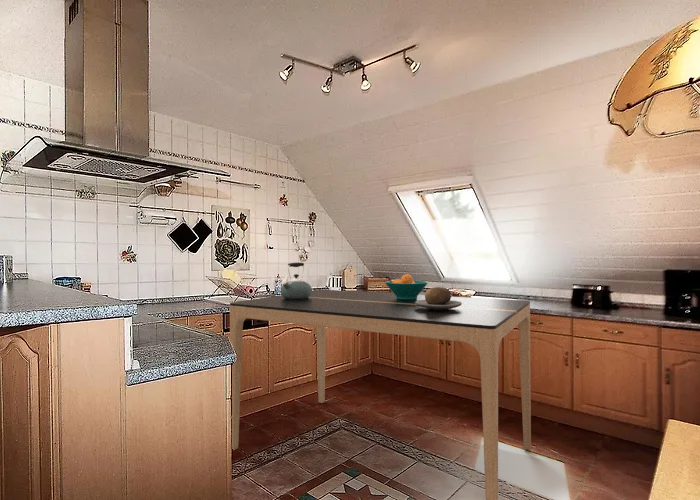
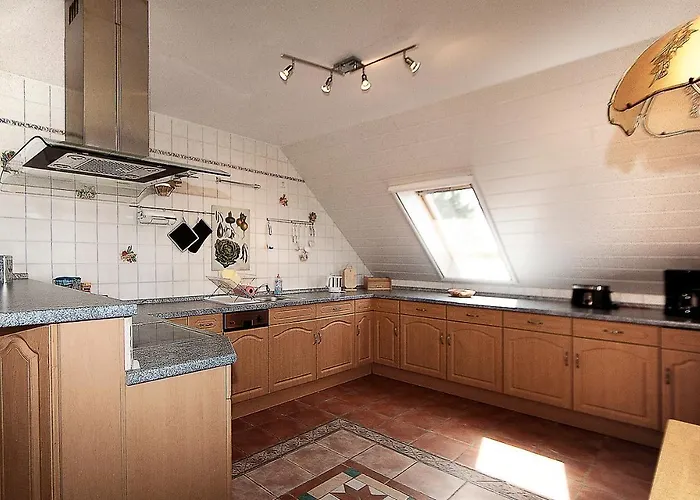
- bread (438, 297)
- fruit bowl (406, 286)
- kettle (294, 280)
- dining table (386, 333)
